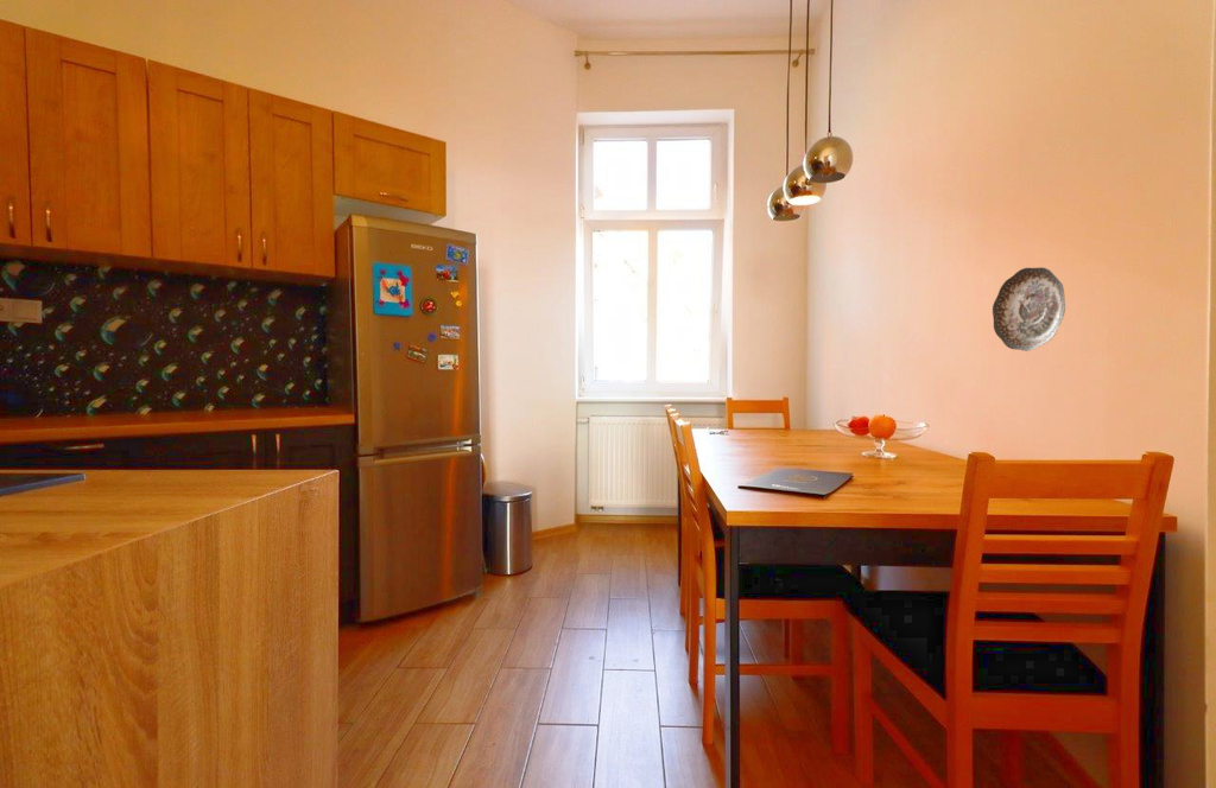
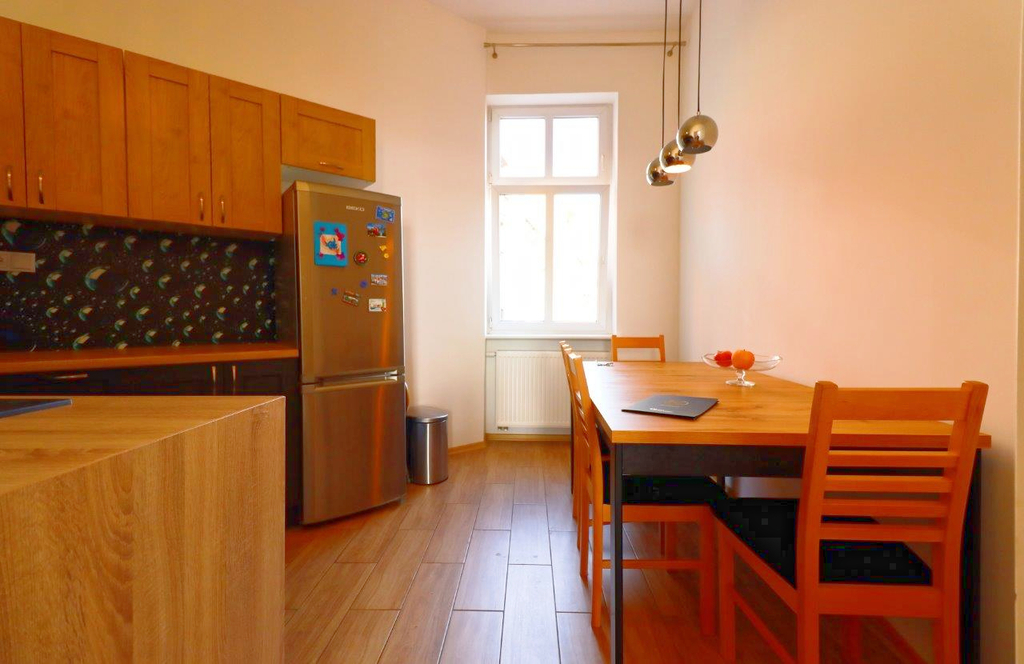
- decorative plate (1028, 309)
